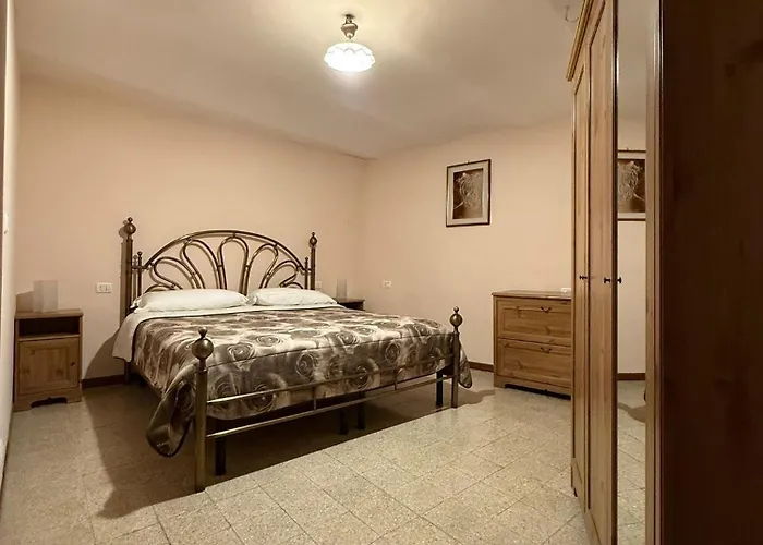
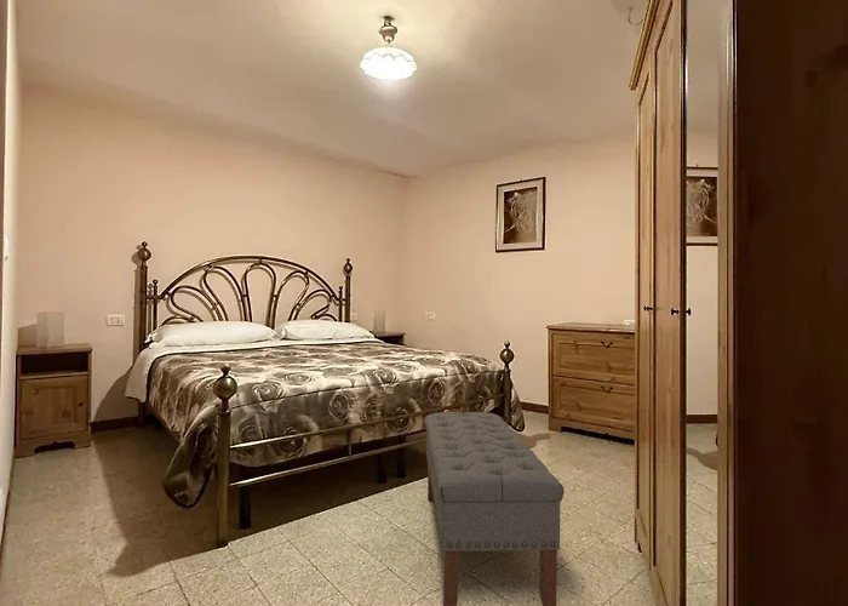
+ bench (476, 490)
